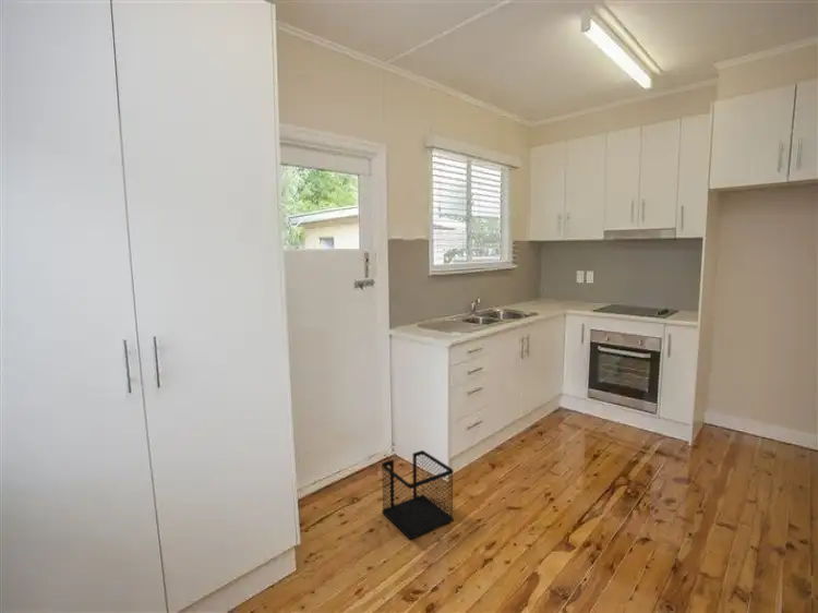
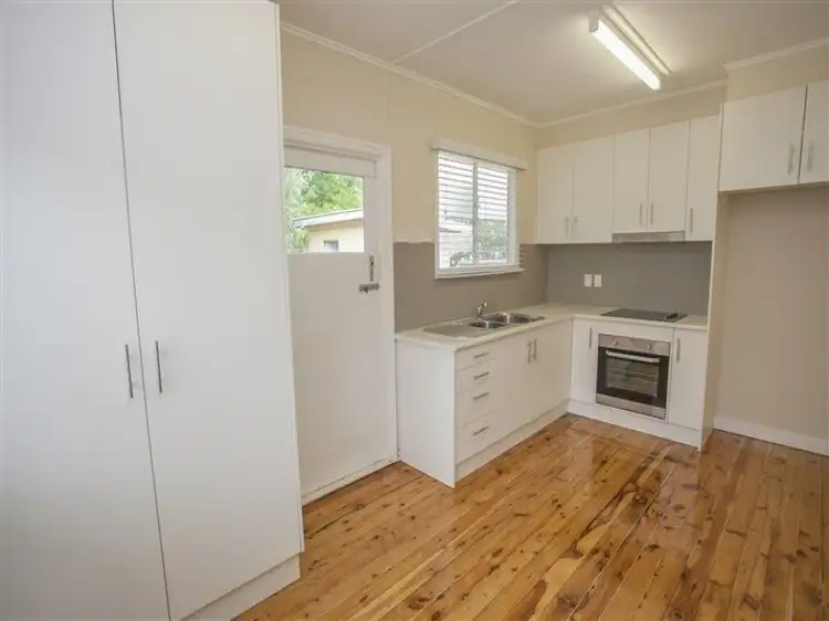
- wastebasket (417, 491)
